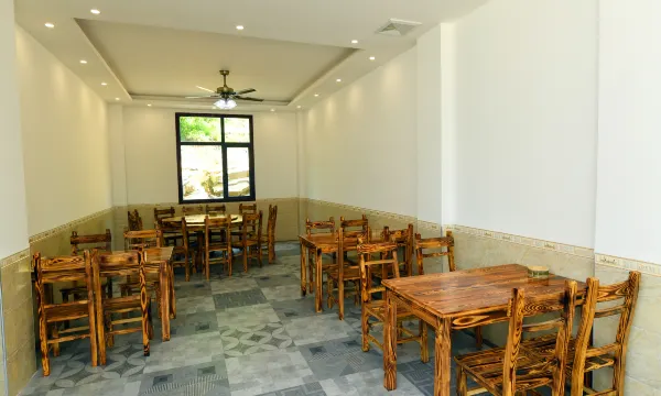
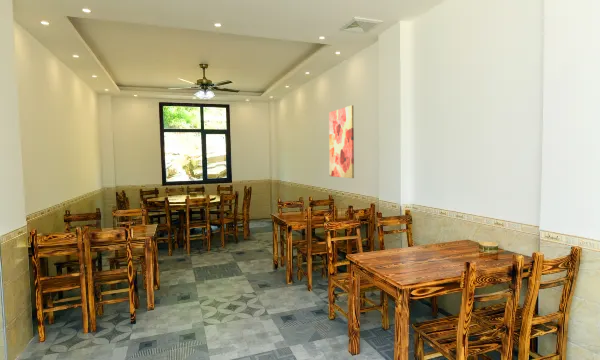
+ wall art (340, 143)
